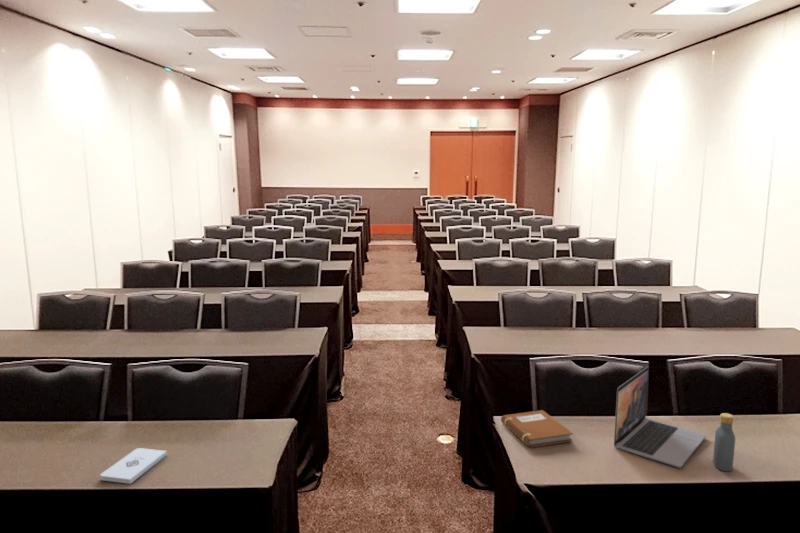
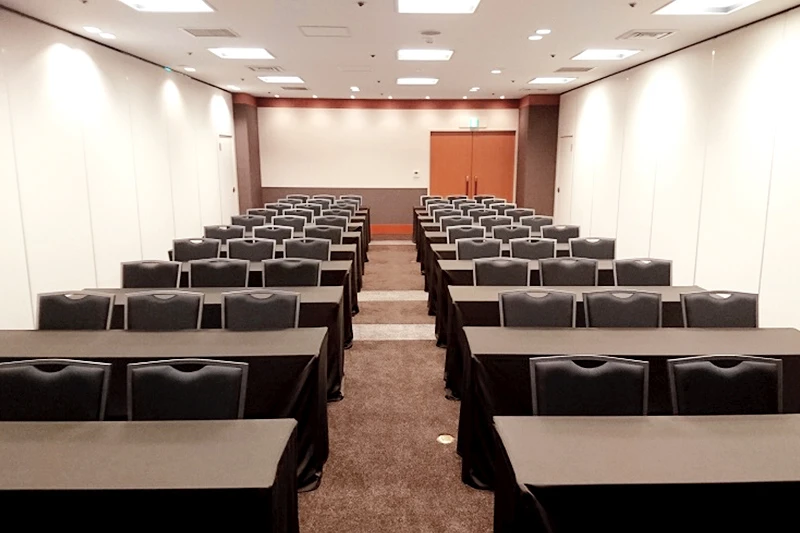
- notepad (134, 464)
- vodka (724, 440)
- laptop (659, 421)
- notebook (534, 427)
